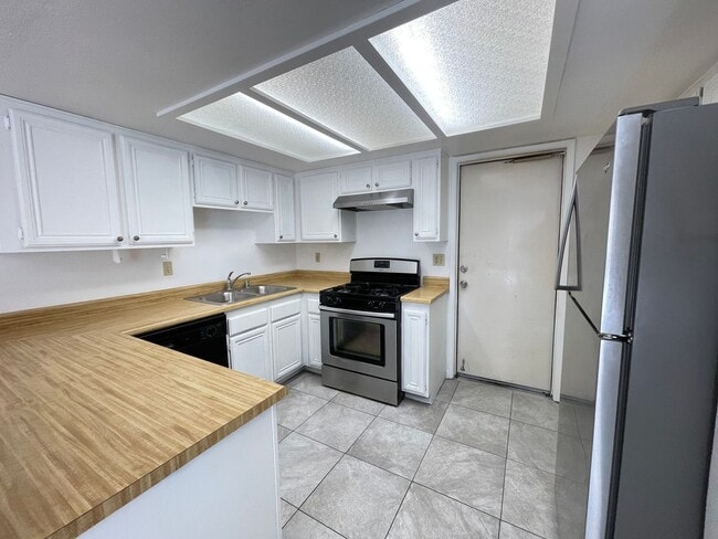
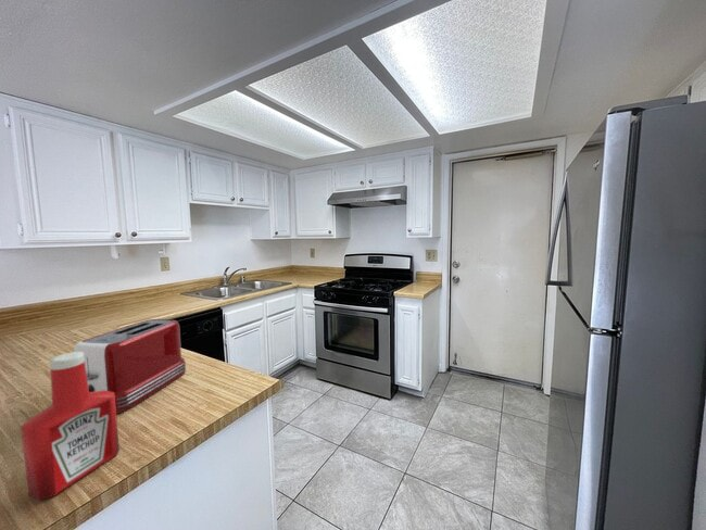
+ toaster (135, 358)
+ soap bottle (73, 414)
